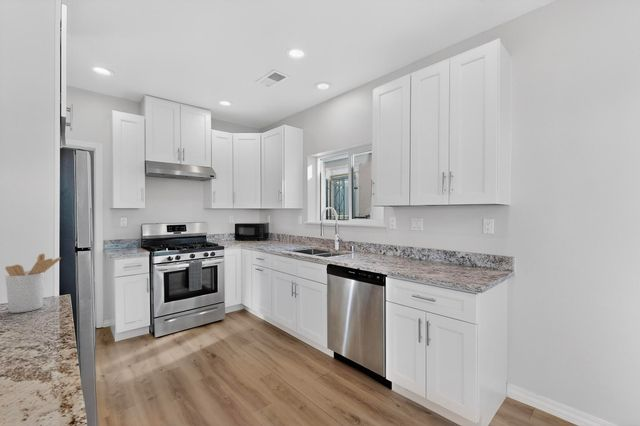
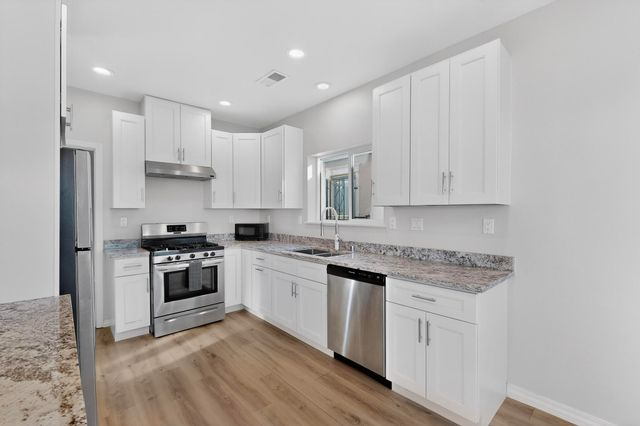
- utensil holder (33, 282)
